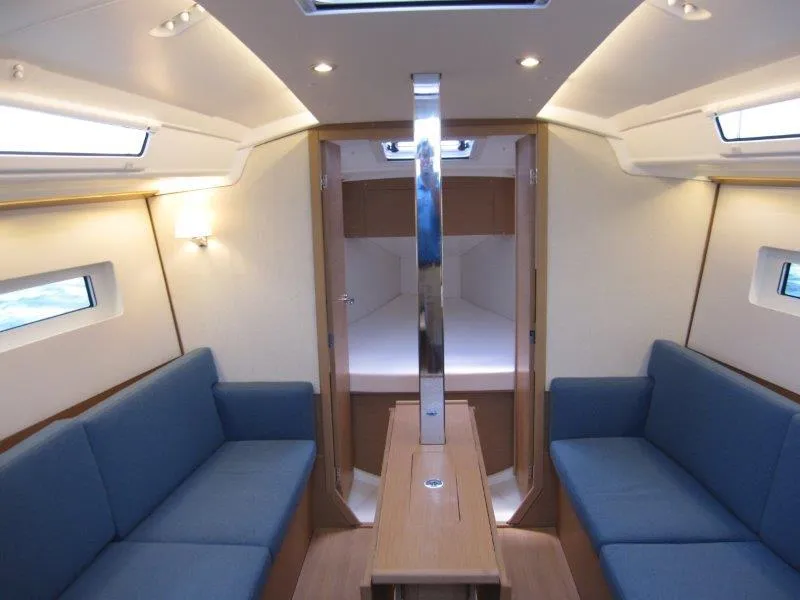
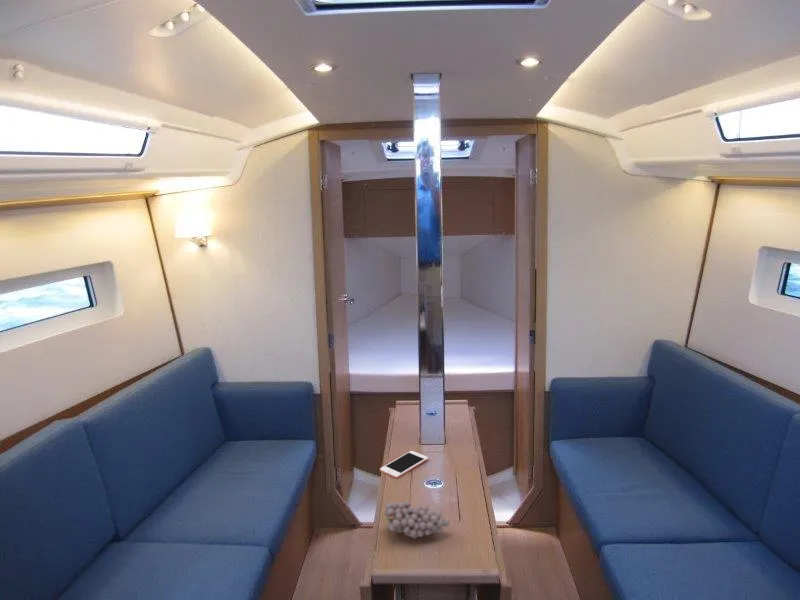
+ fruit (415, 520)
+ cell phone (404, 463)
